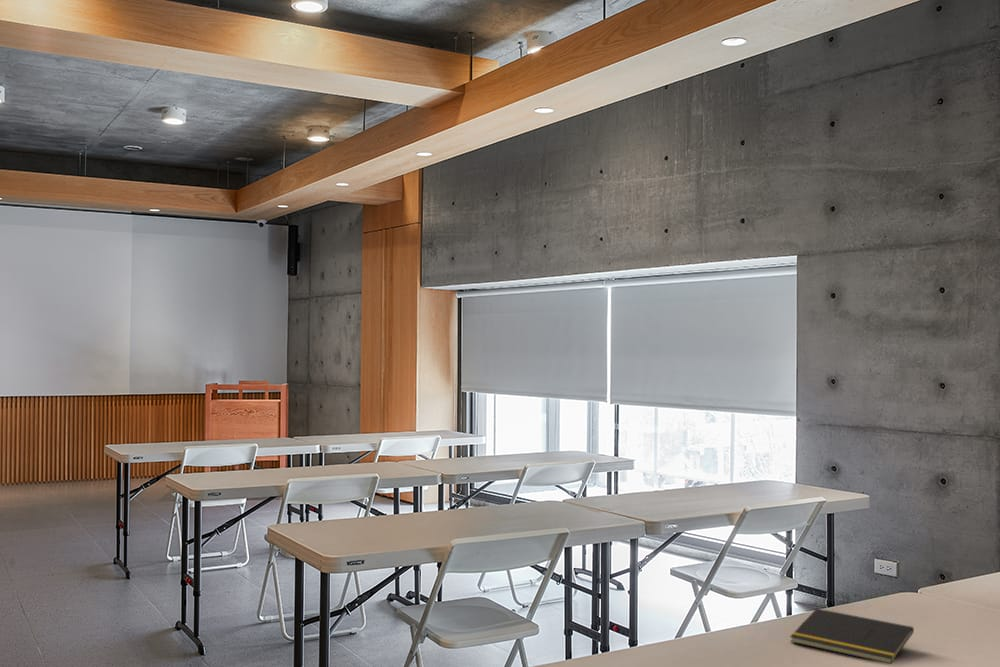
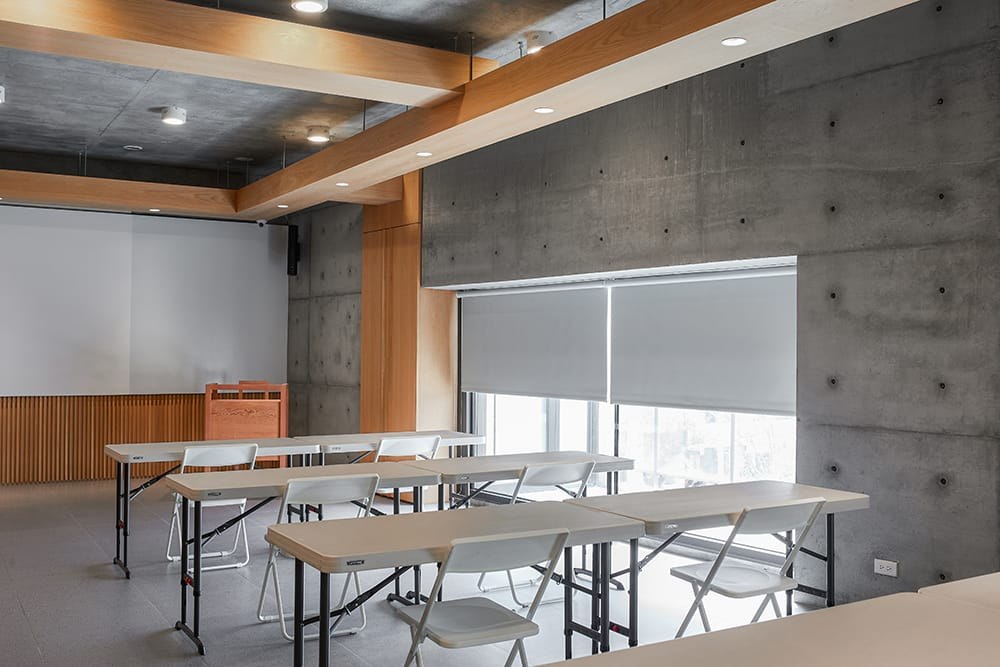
- notepad (851, 634)
